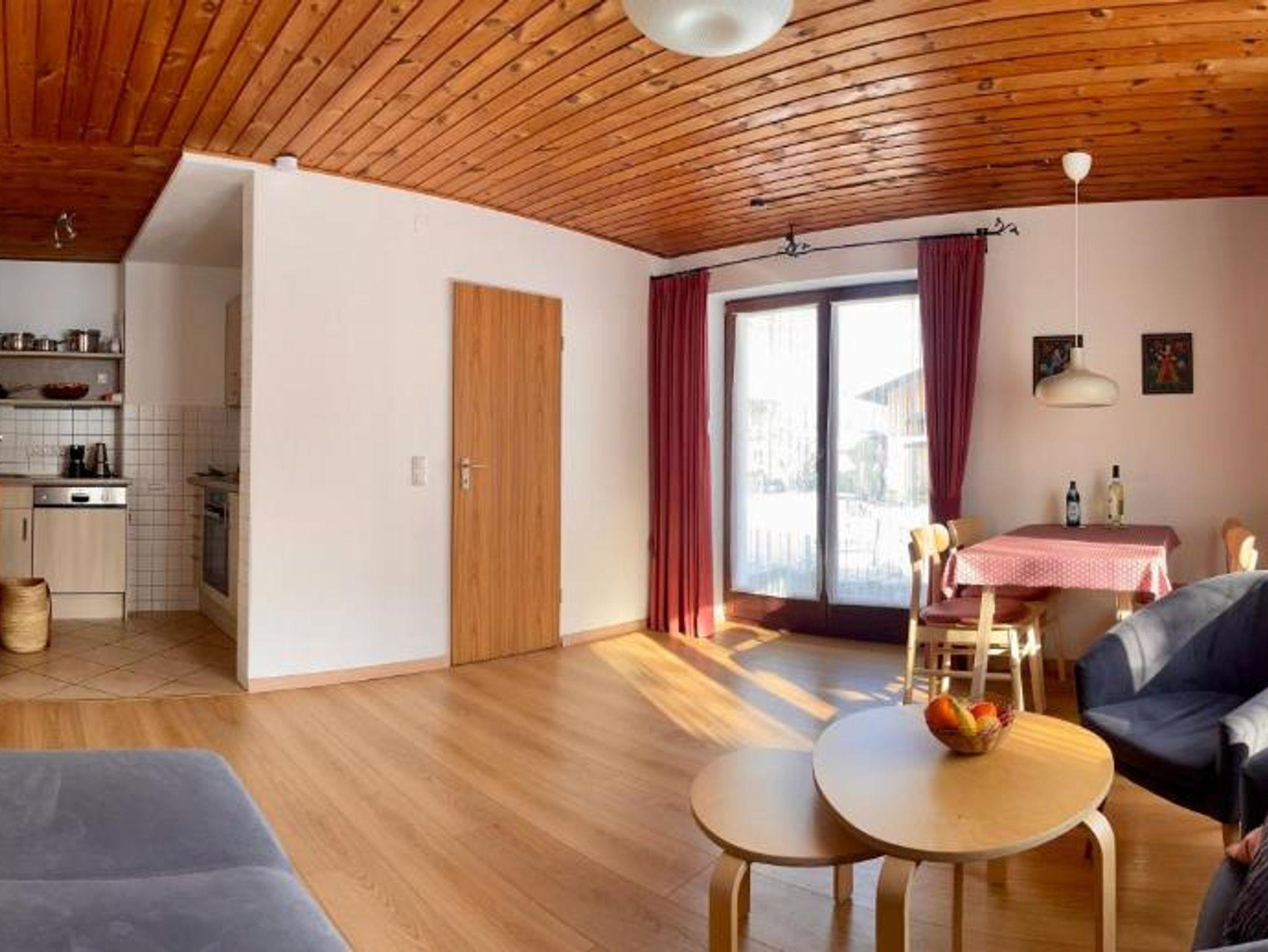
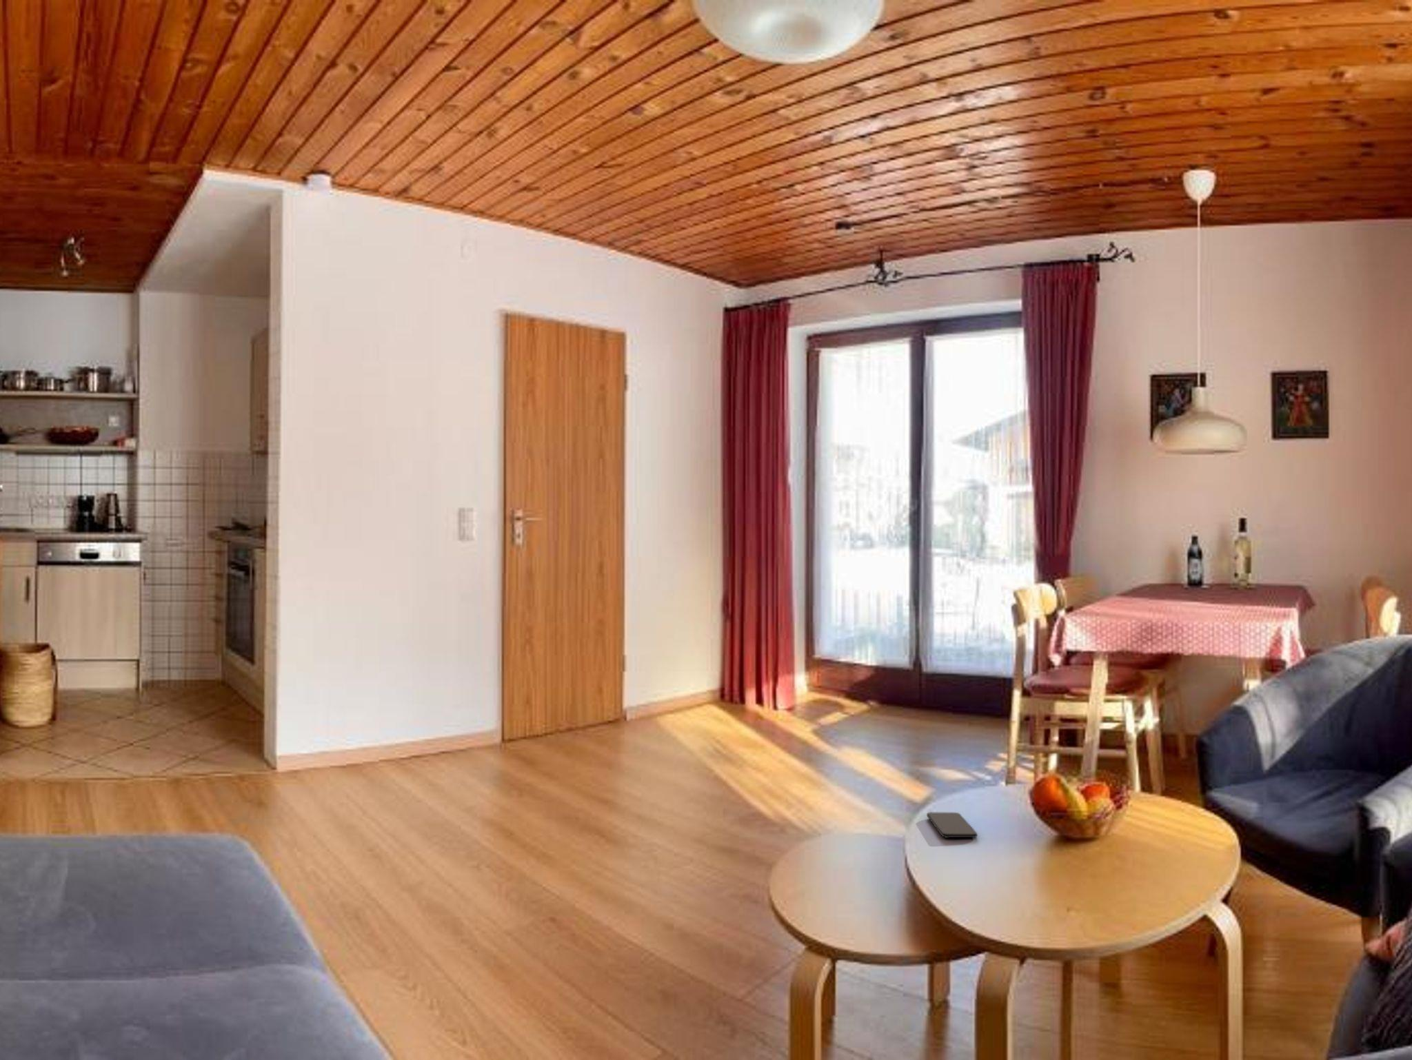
+ smartphone (951, 824)
